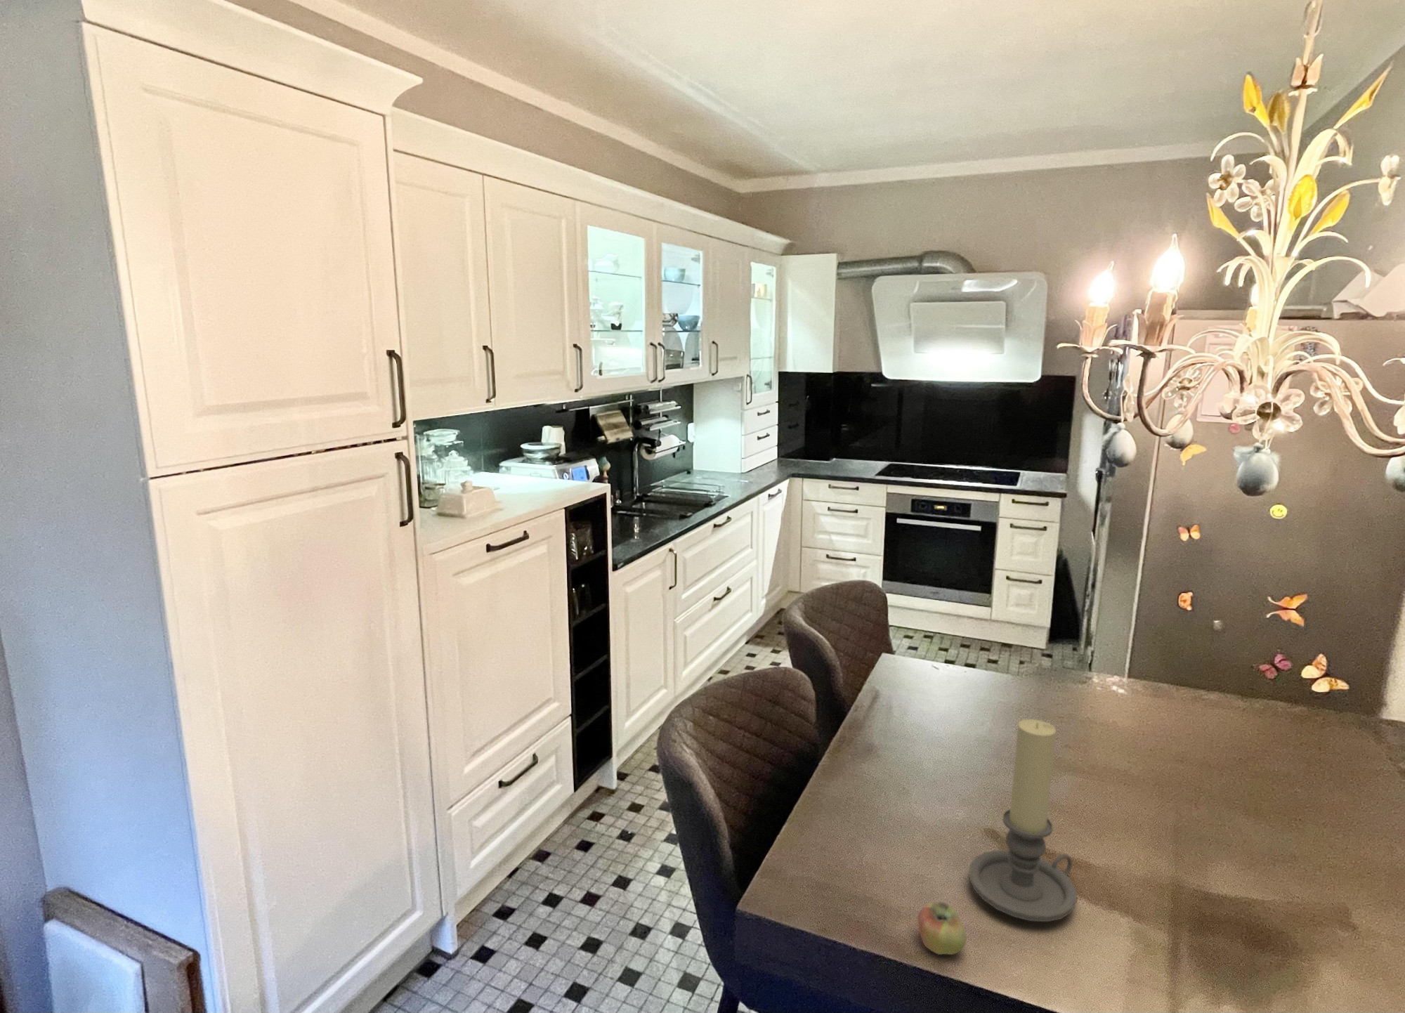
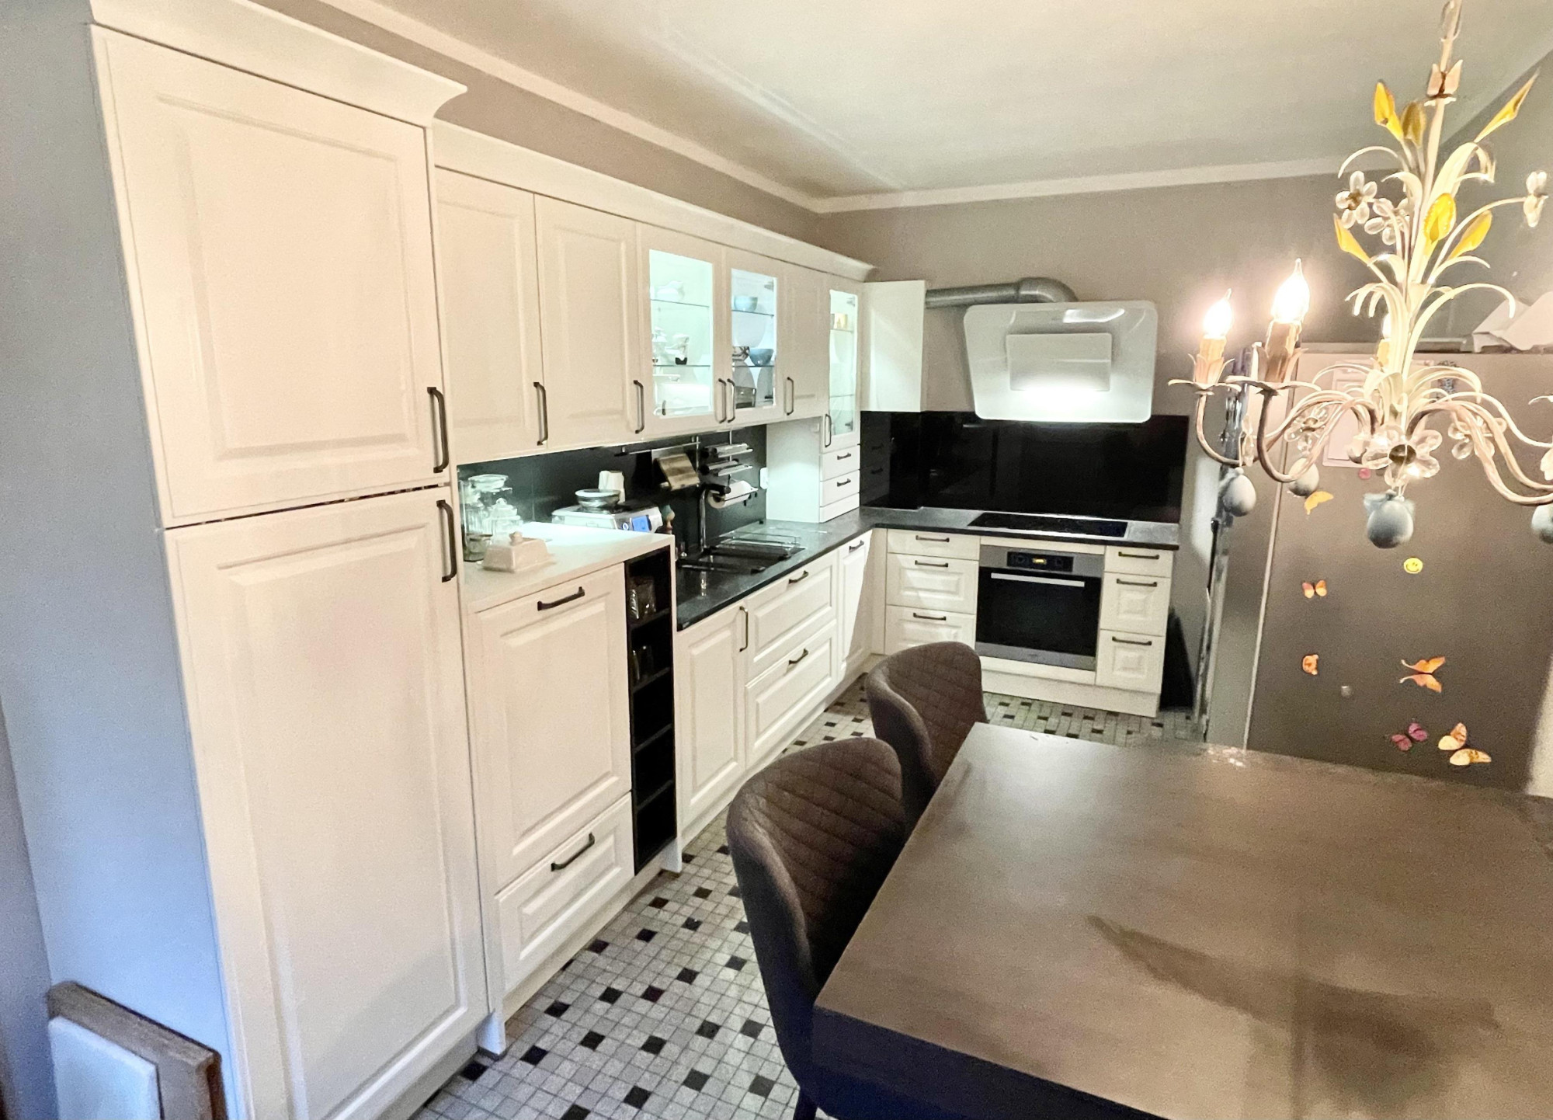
- candle holder (1036, 809)
- apple (938, 925)
